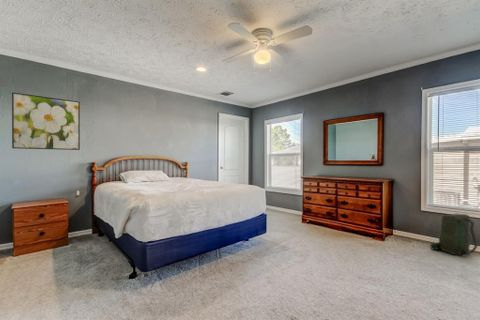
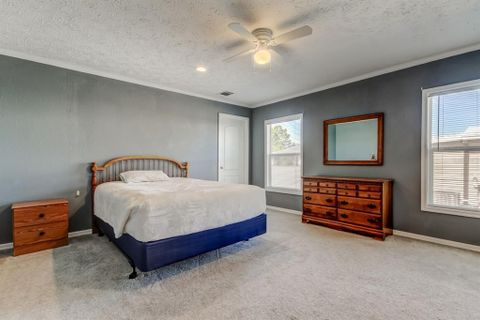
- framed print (48, 123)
- backpack (453, 232)
